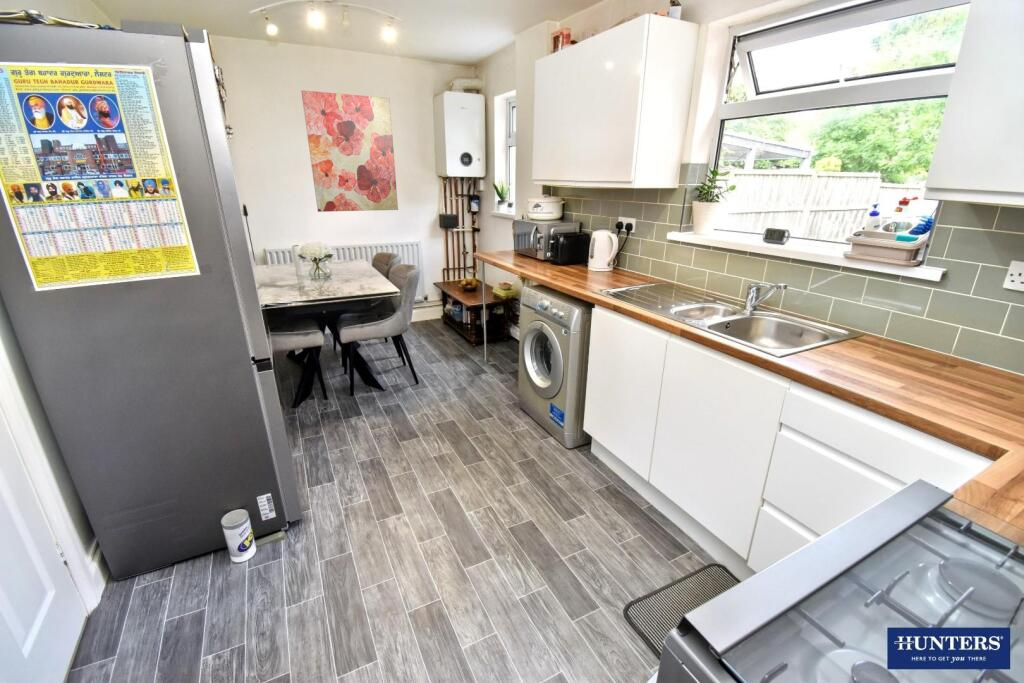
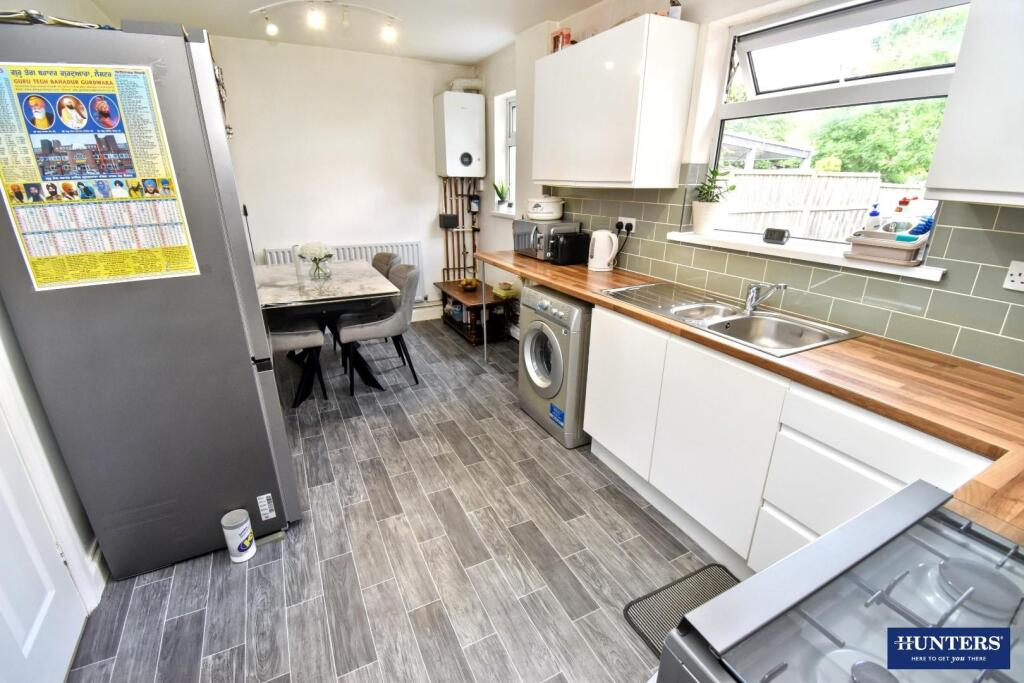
- wall art (353, 155)
